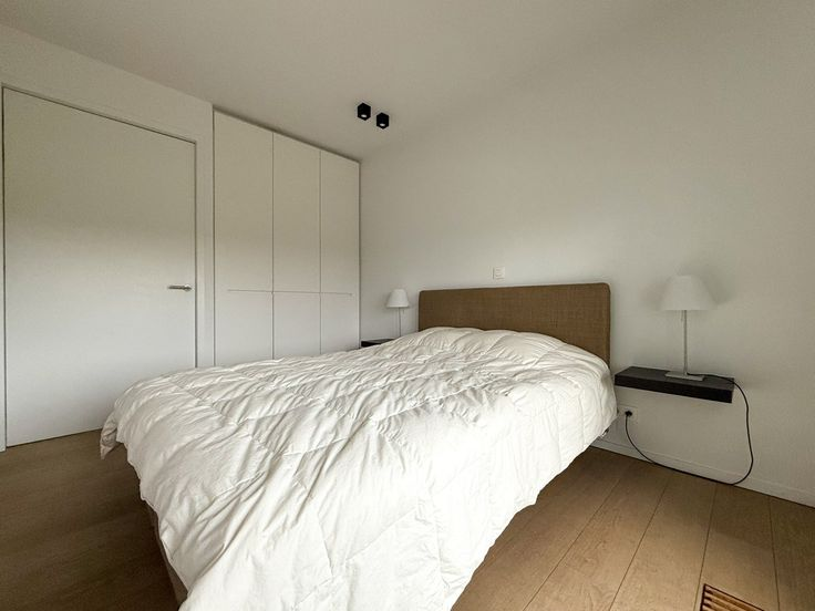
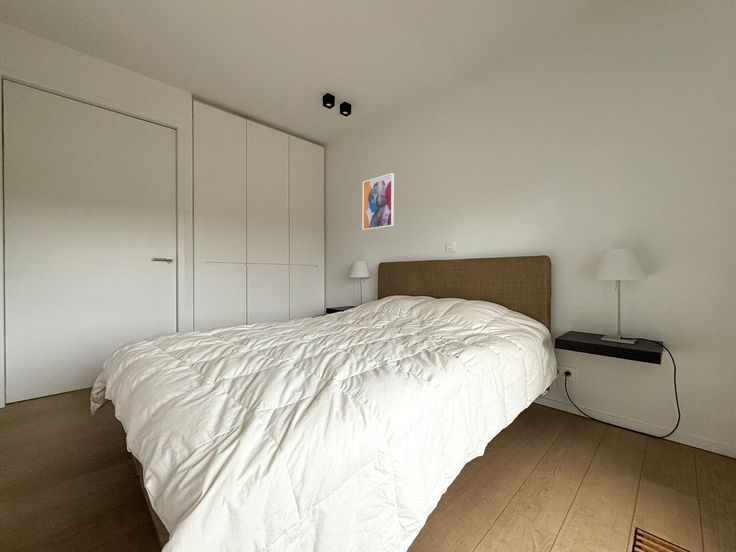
+ wall art (377, 203)
